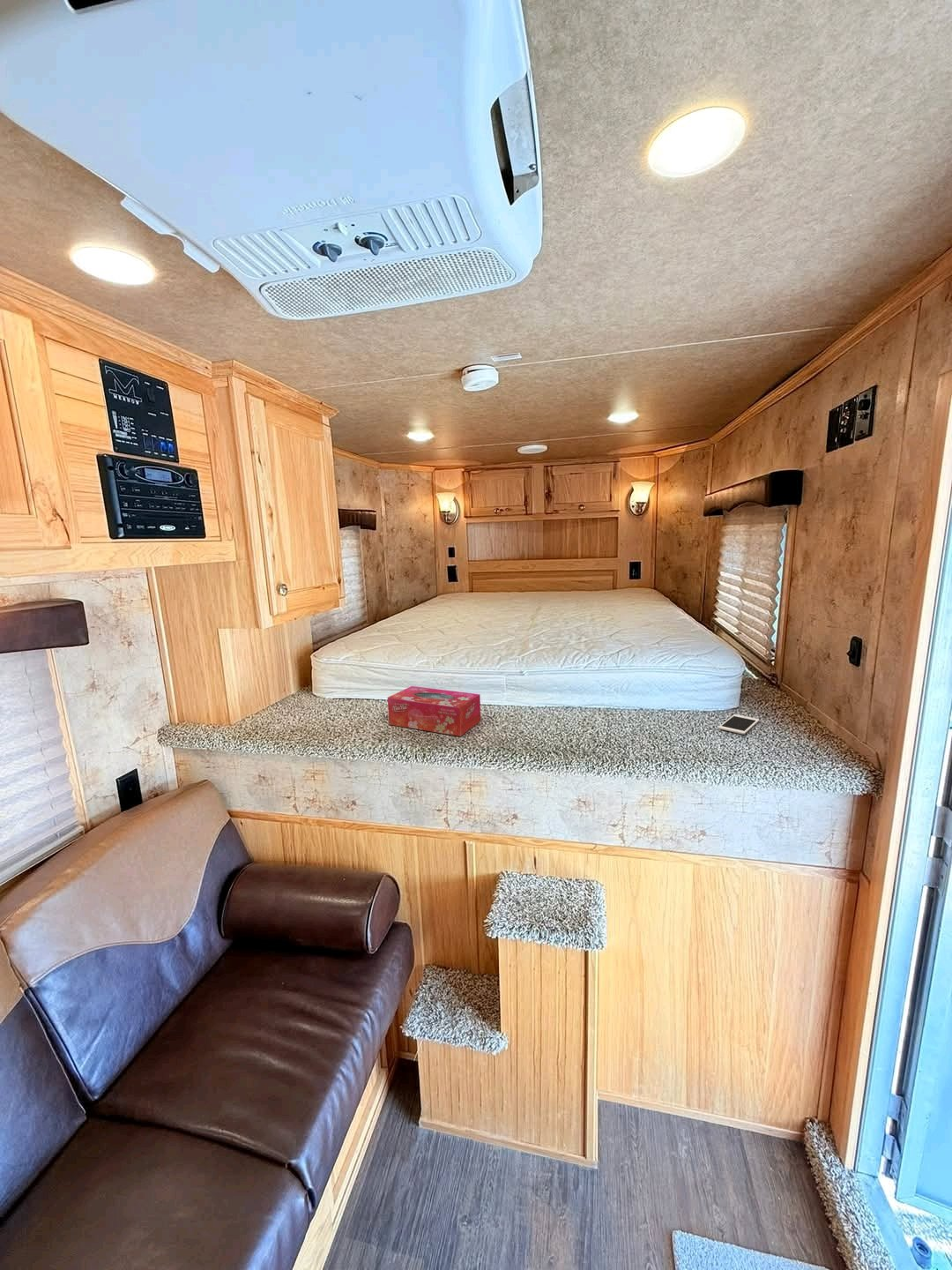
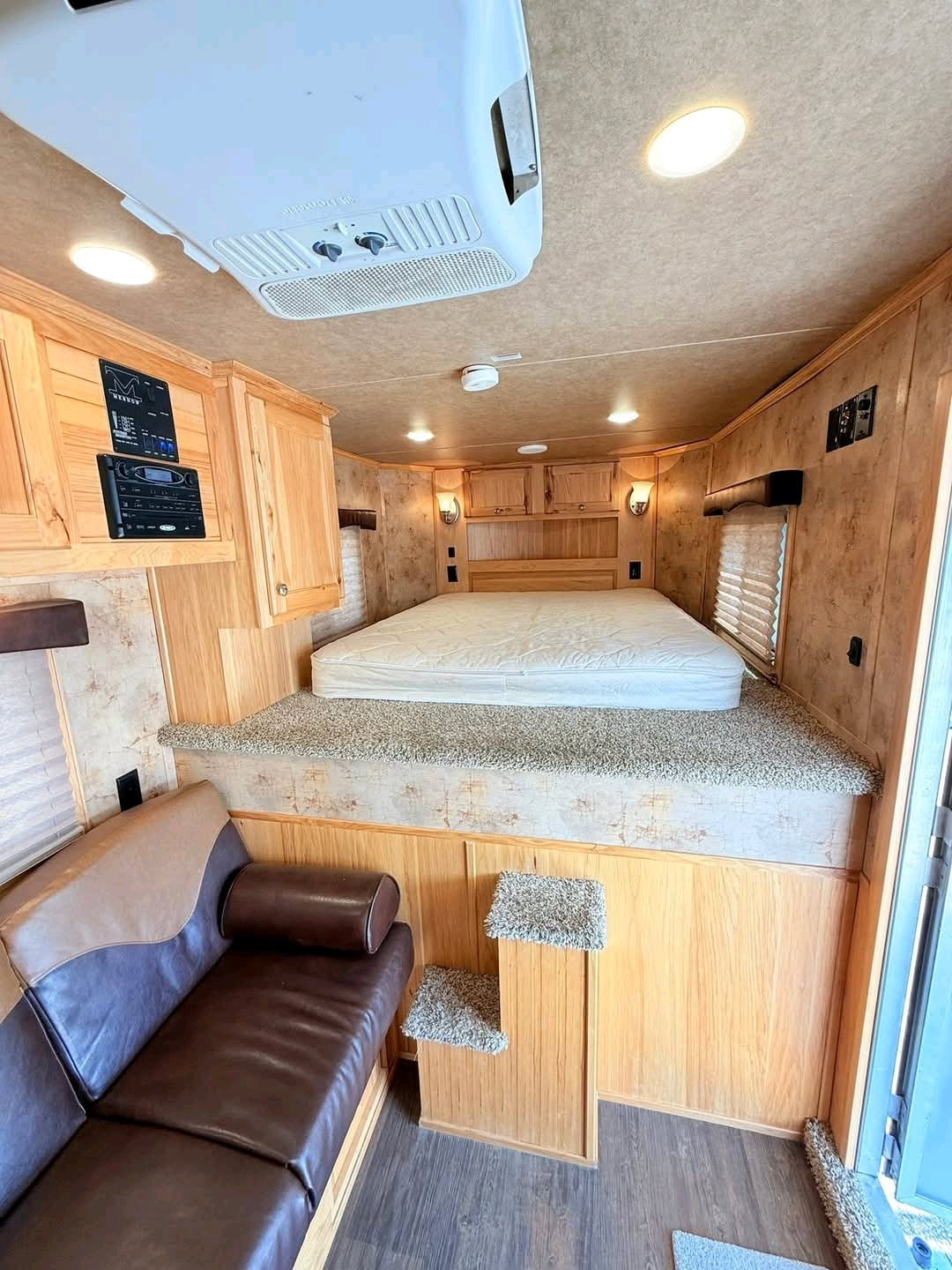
- tissue box (434, 709)
- cell phone (739, 723)
